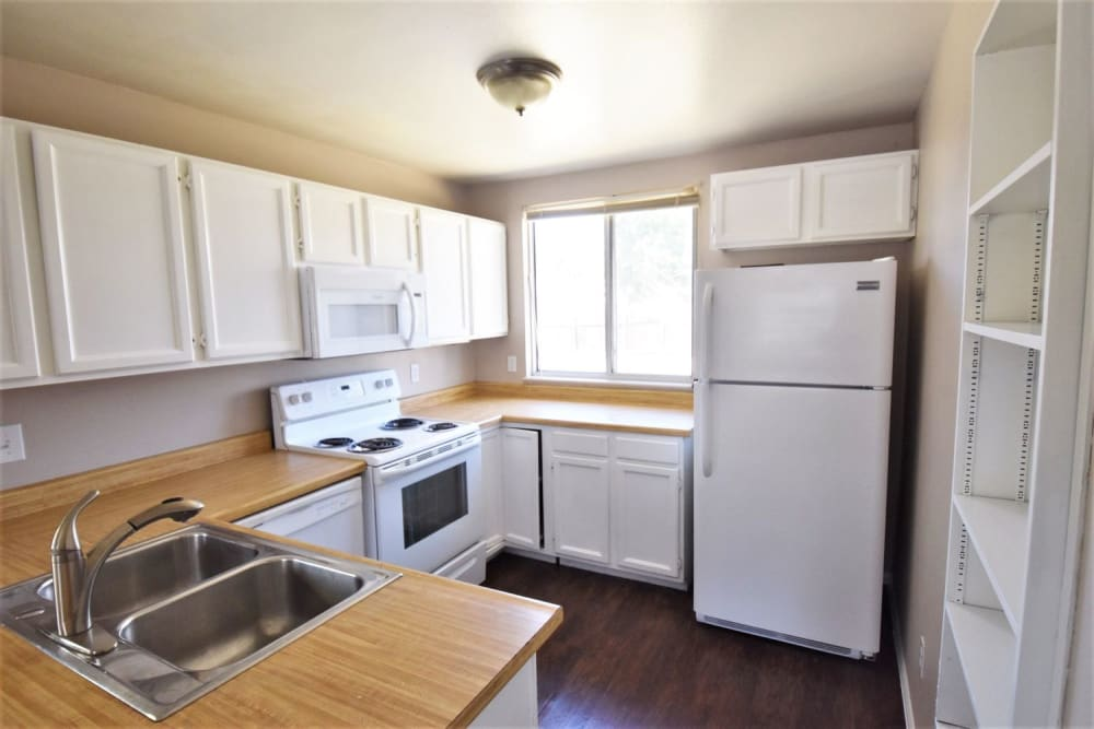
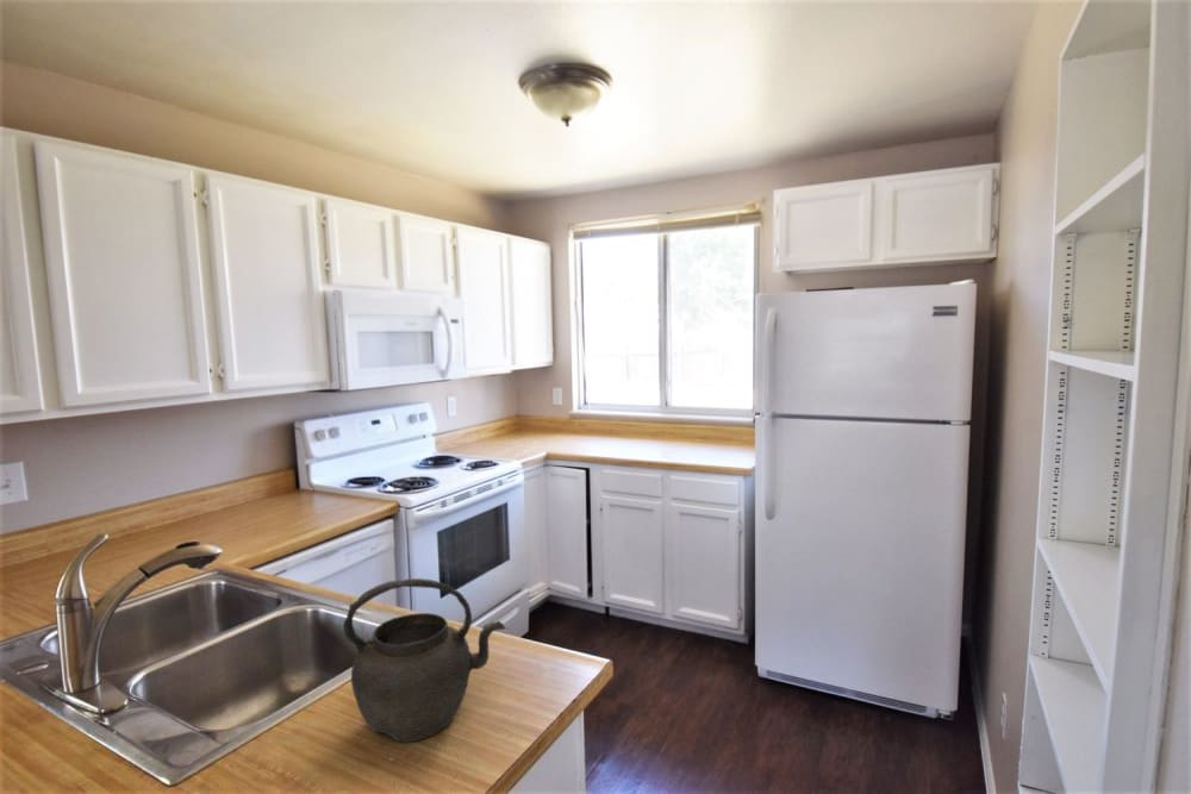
+ kettle (426, 644)
